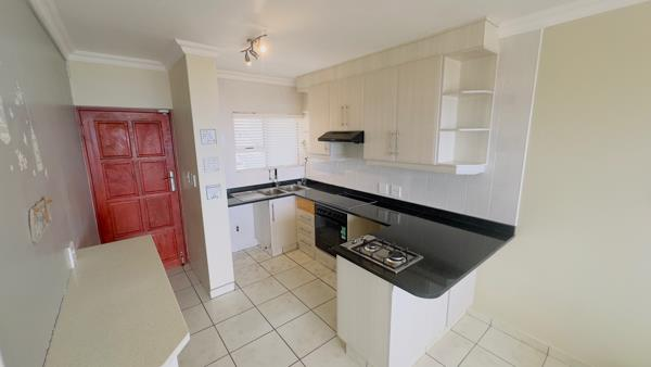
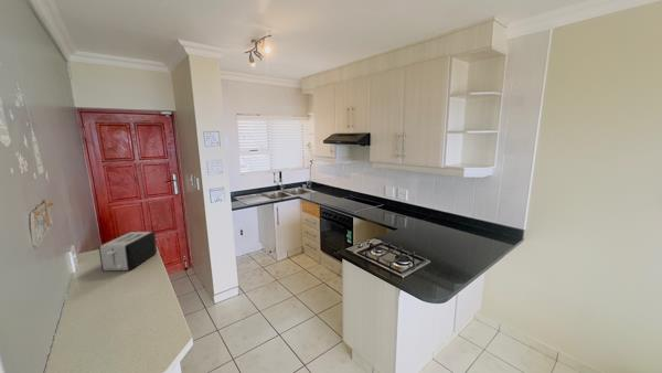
+ toaster (130, 249)
